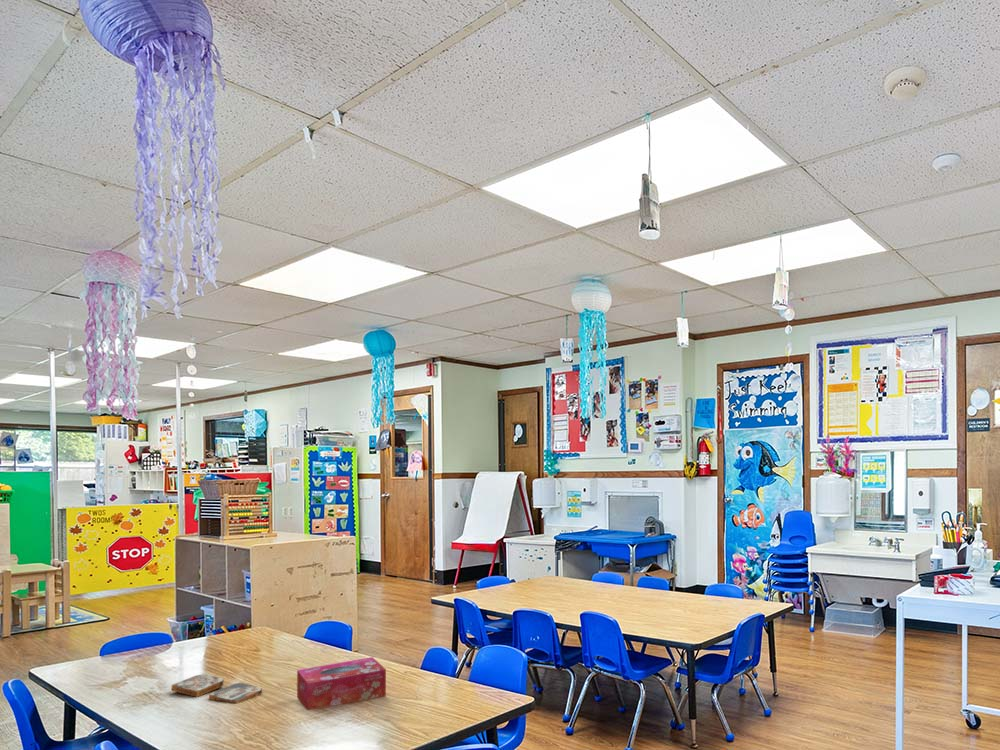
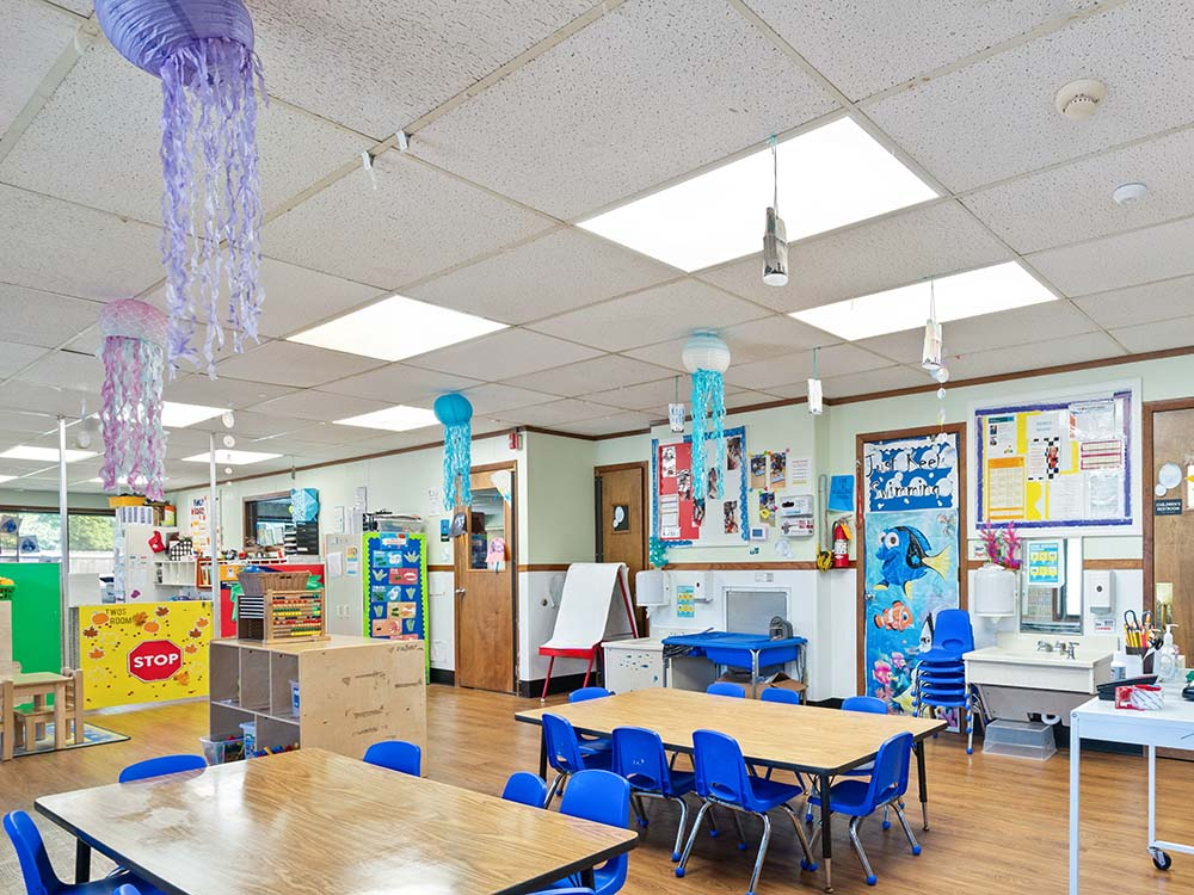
- pizza box (218, 690)
- tissue box (341, 683)
